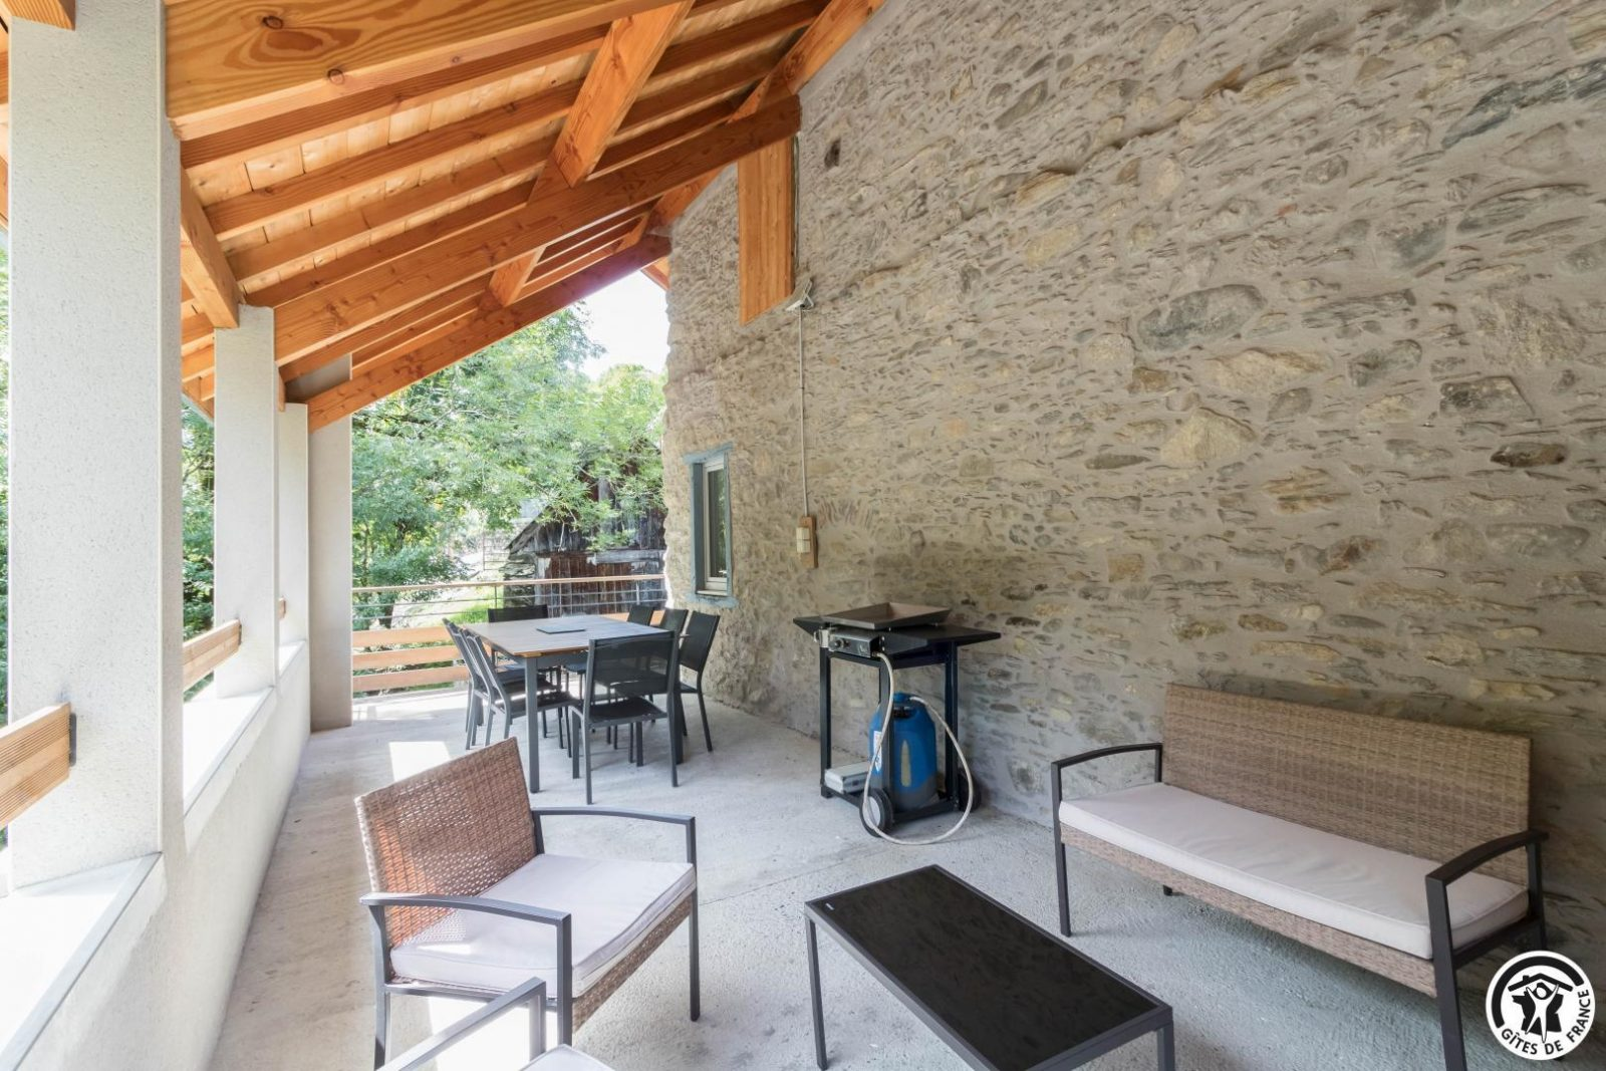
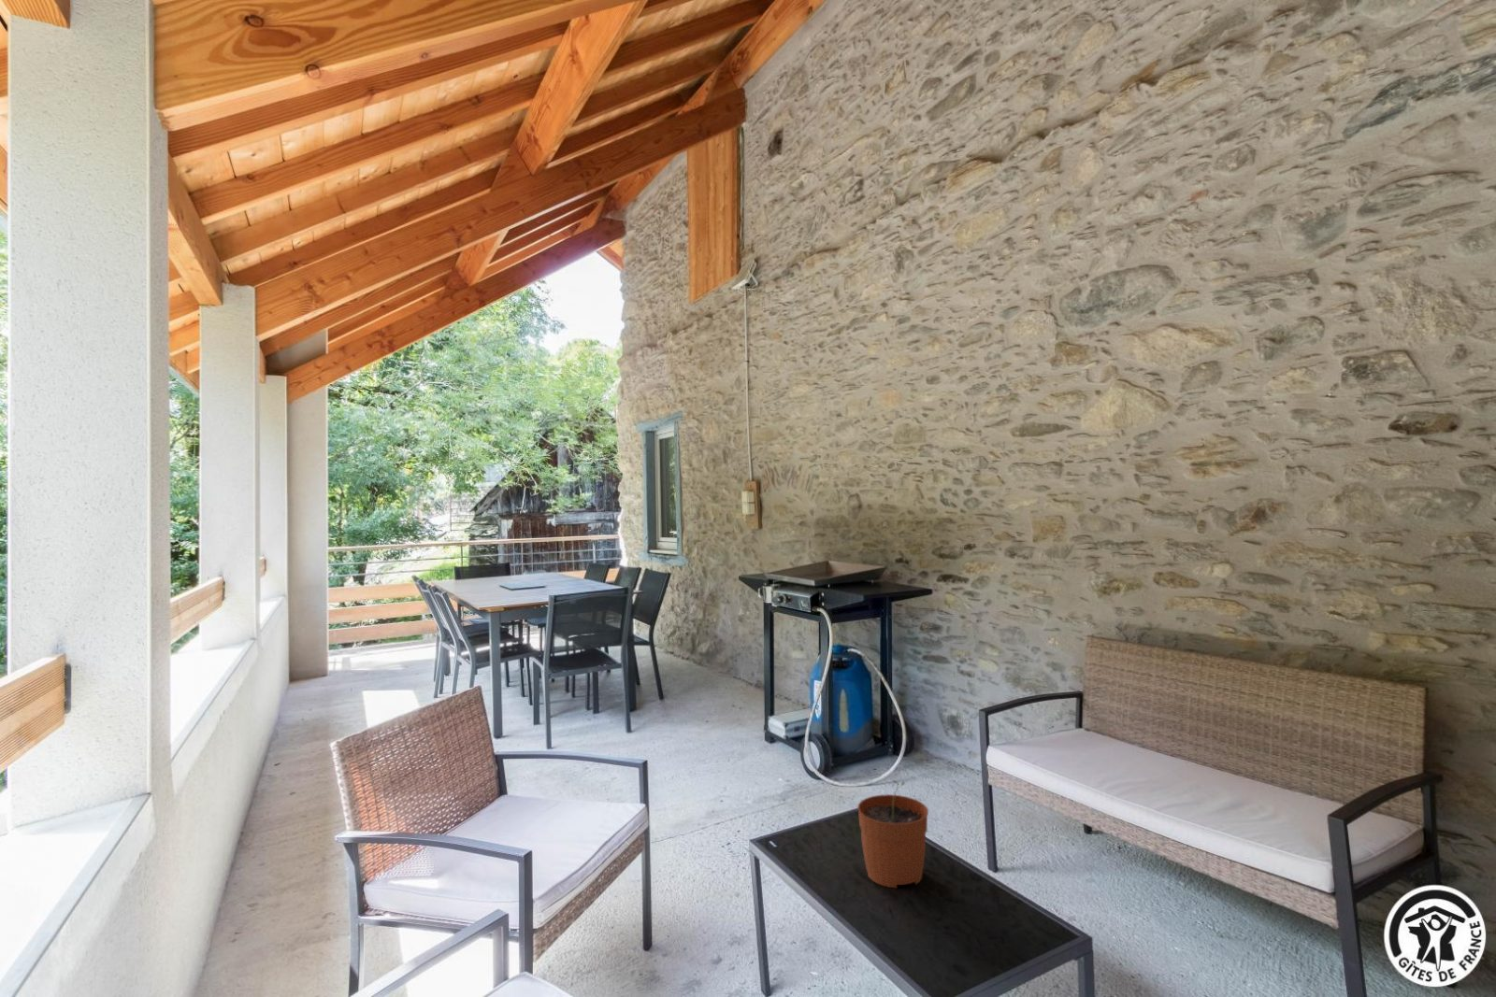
+ plant pot (893, 825)
